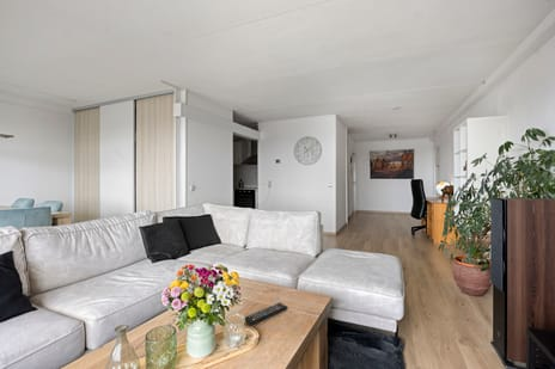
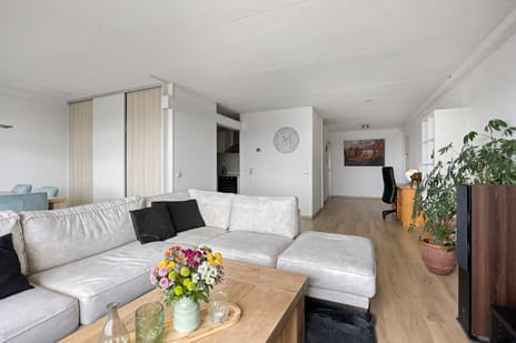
- remote control (267, 313)
